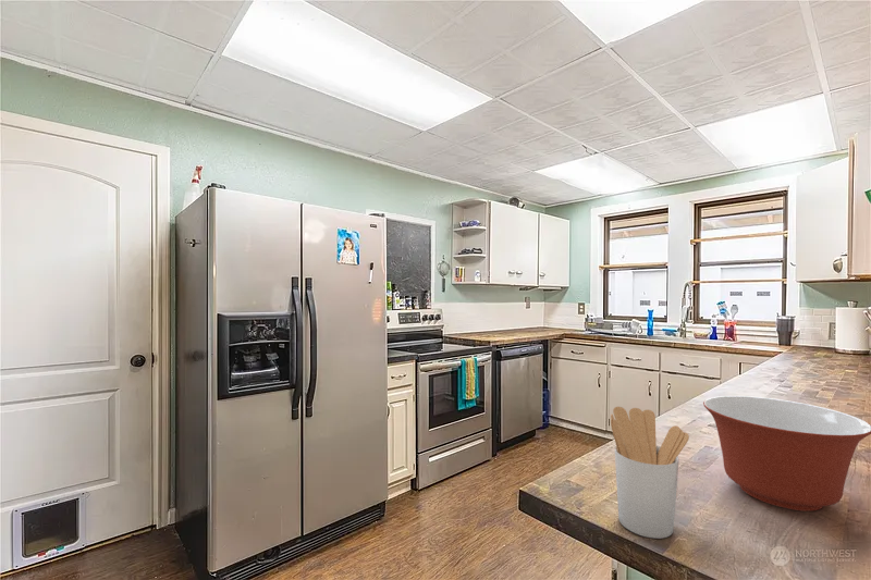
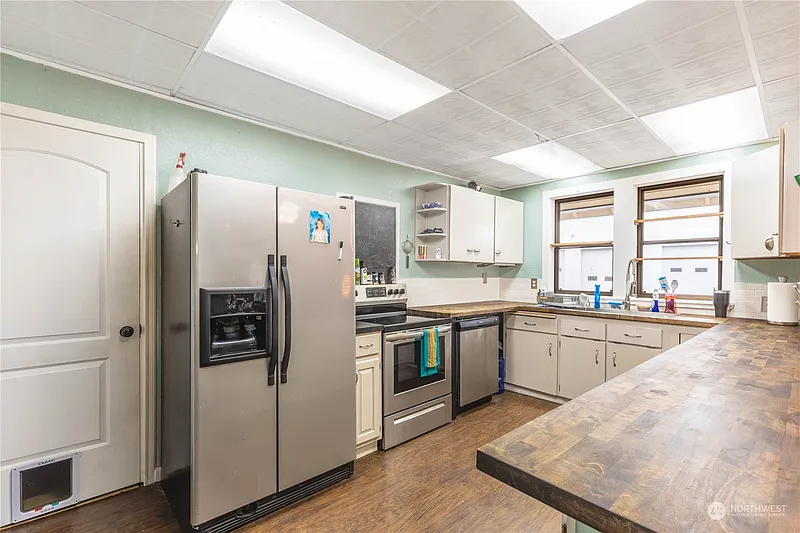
- mixing bowl (778, 453)
- utensil holder (640, 465)
